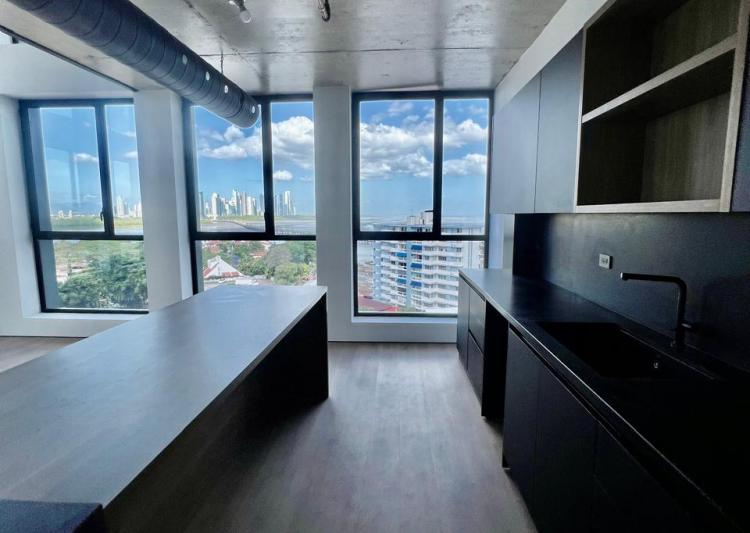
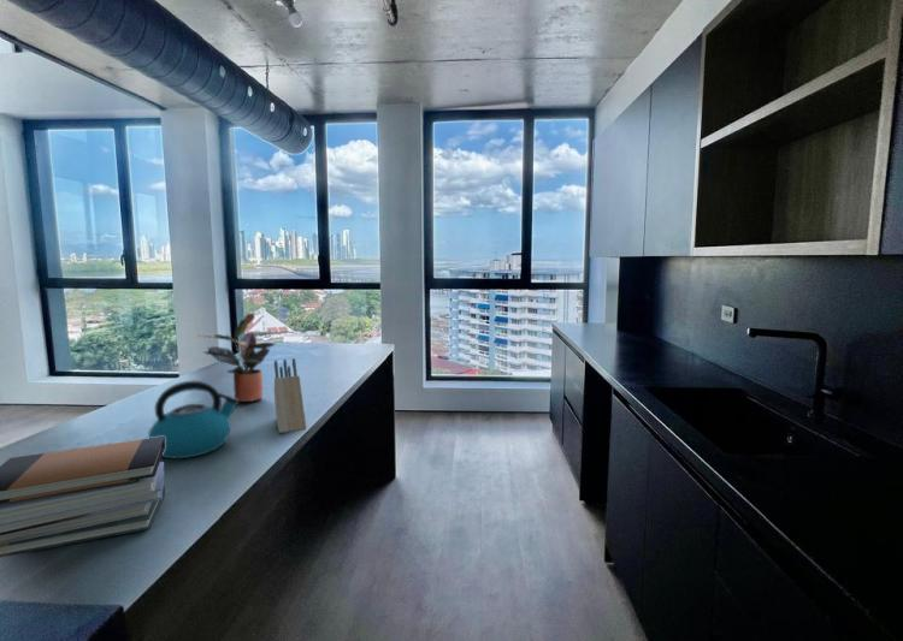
+ book stack (84, 492)
+ knife block (288, 392)
+ potted plant (237, 358)
+ kettle (195, 414)
